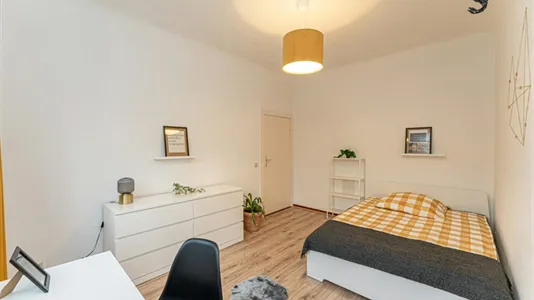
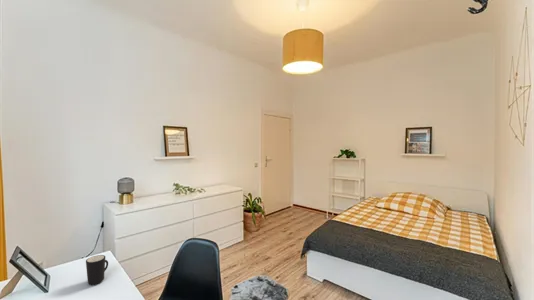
+ mug (98, 268)
